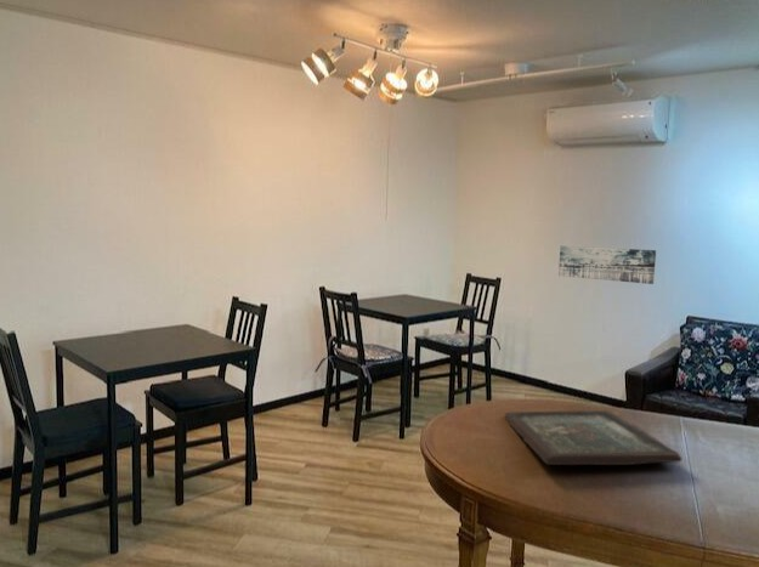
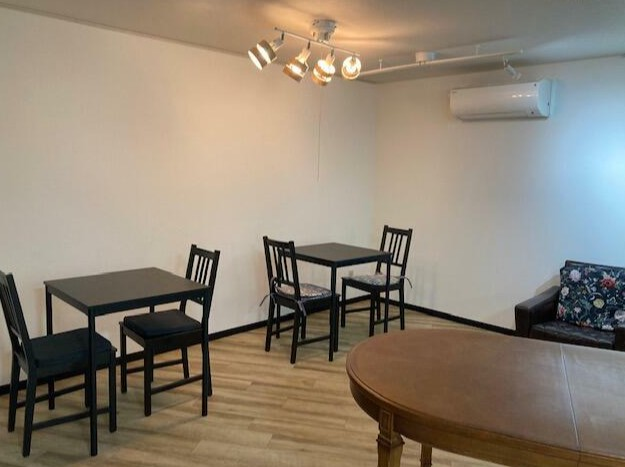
- wall art (604, 263)
- board game (583, 433)
